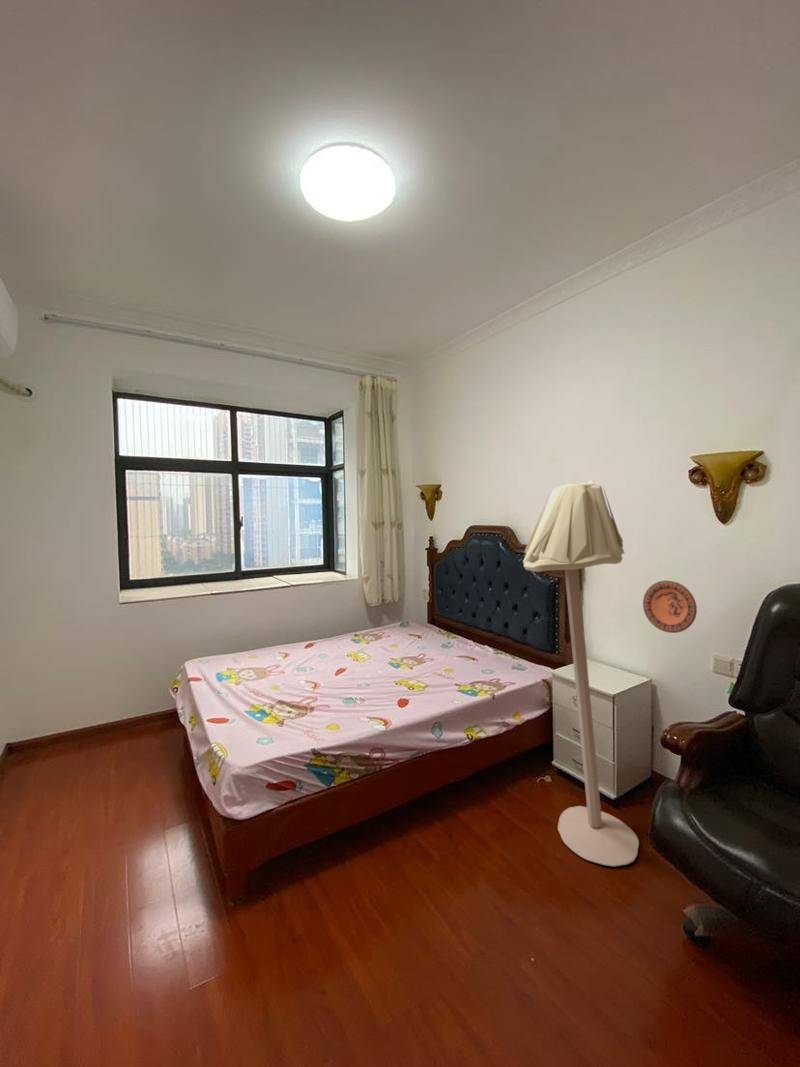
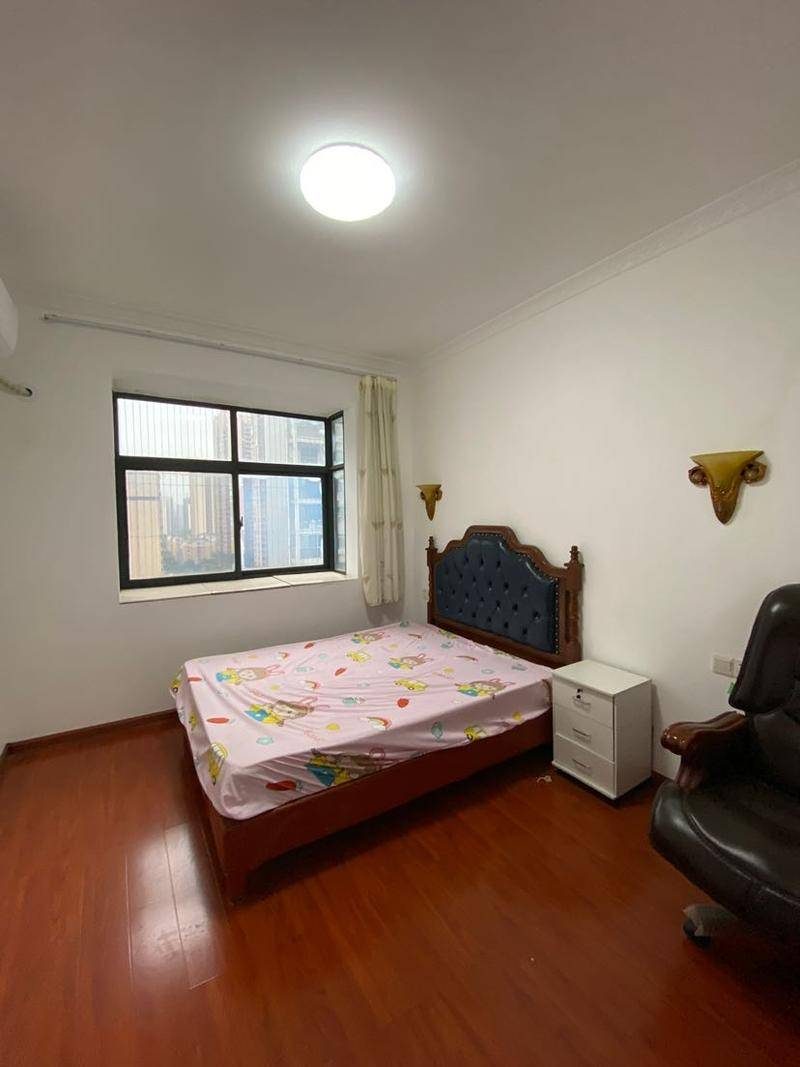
- decorative plate (669, 606)
- floor lamp (579, 663)
